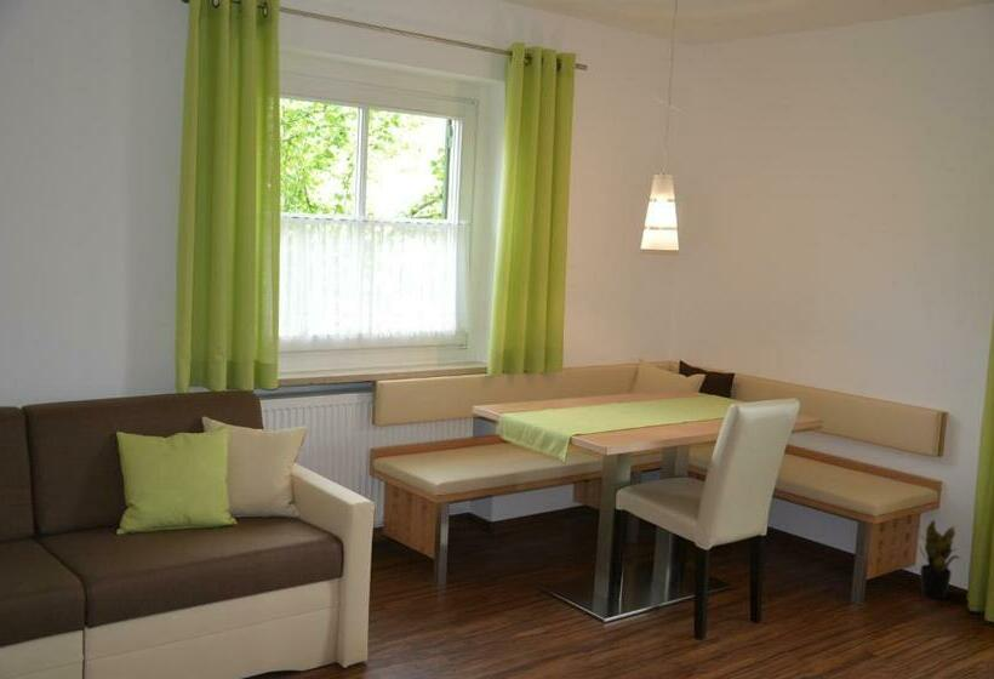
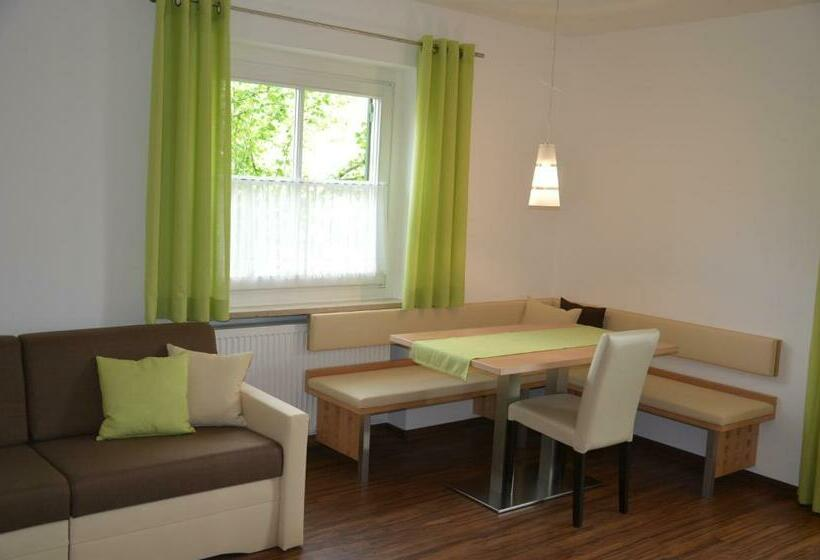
- potted plant (938, 557)
